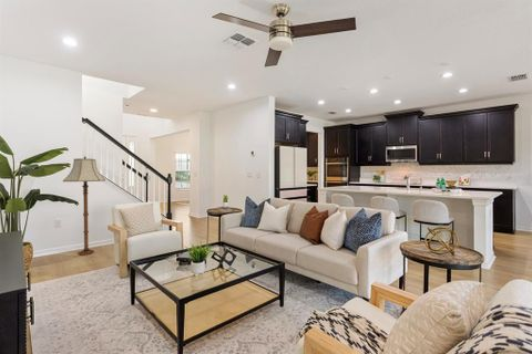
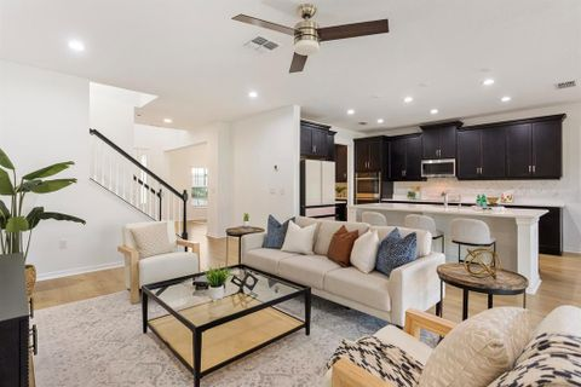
- floor lamp (85, 204)
